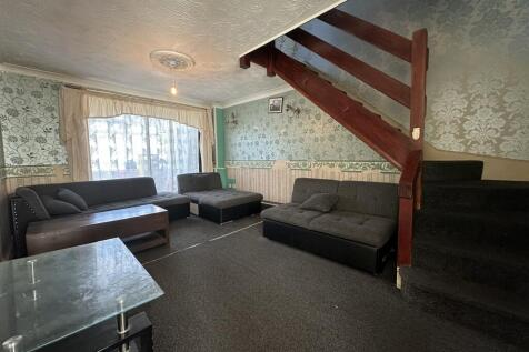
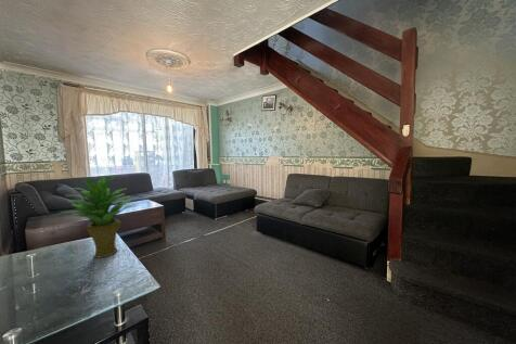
+ potted plant (102, 215)
